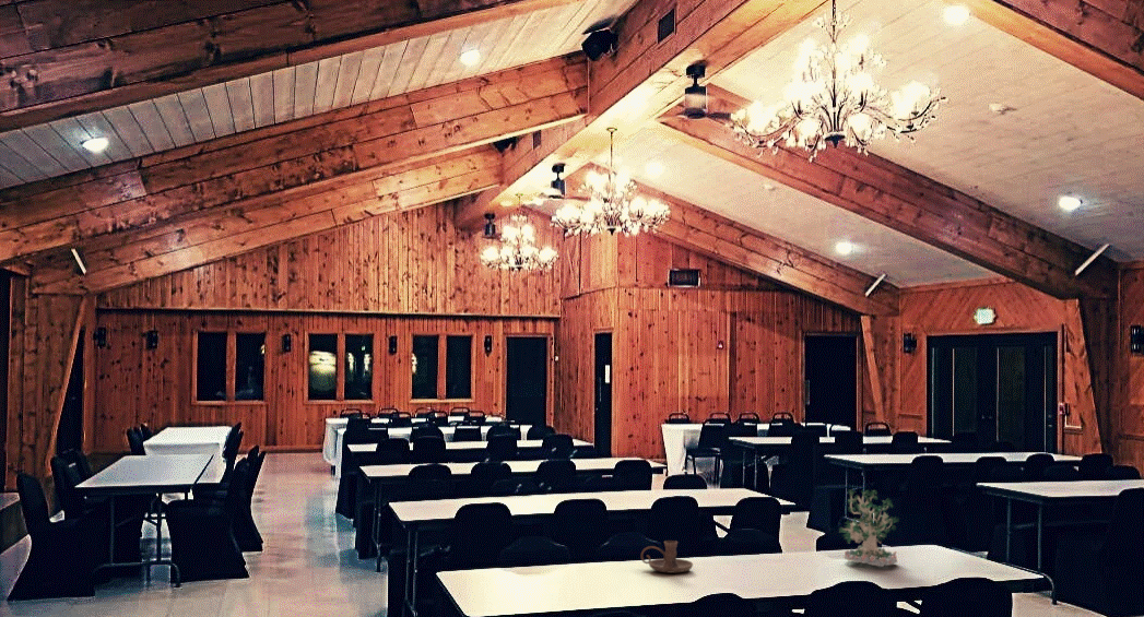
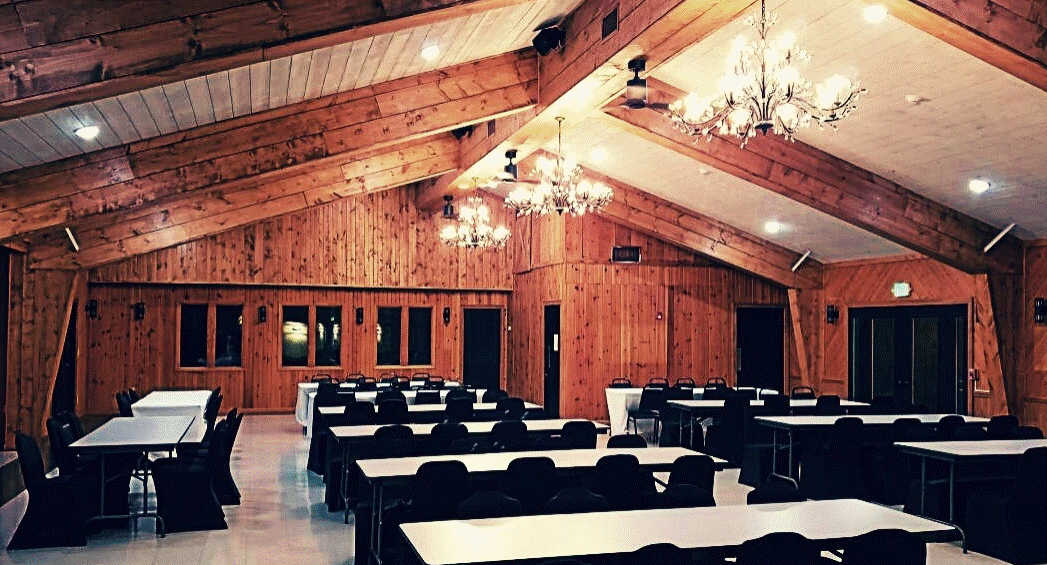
- candle holder (665, 556)
- plant (871, 526)
